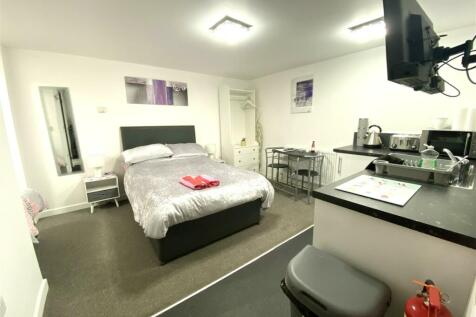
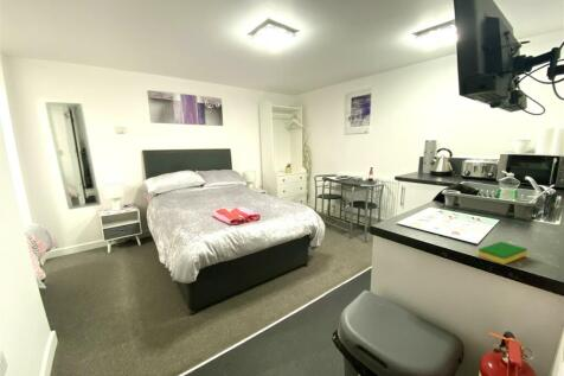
+ dish sponge (501, 251)
